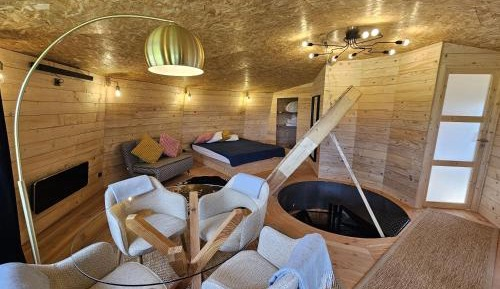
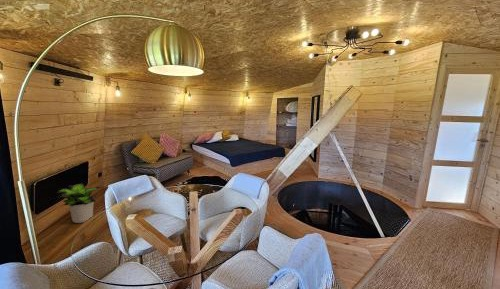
+ potted plant (80, 203)
